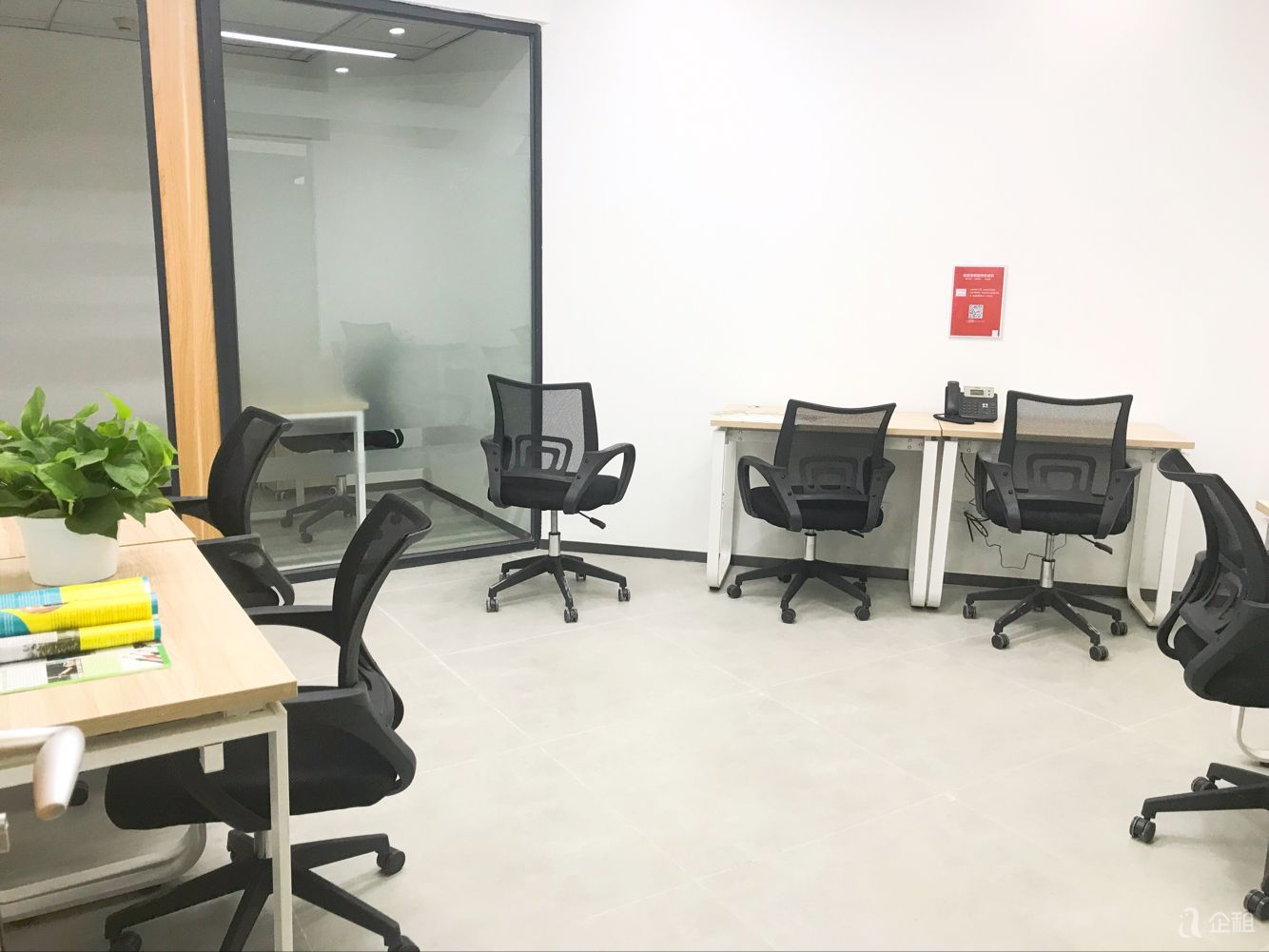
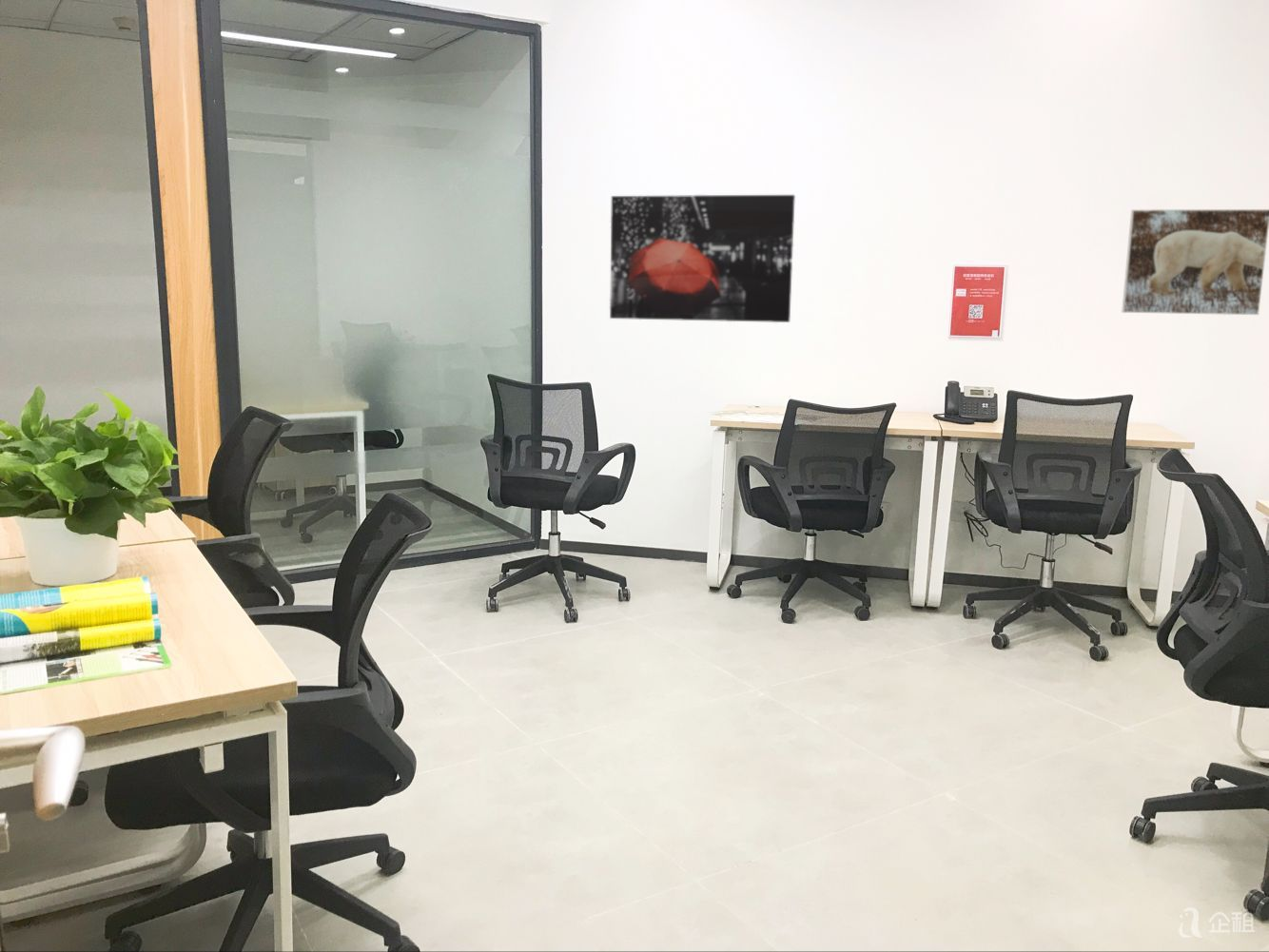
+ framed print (1194, 262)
+ wall art (699, 258)
